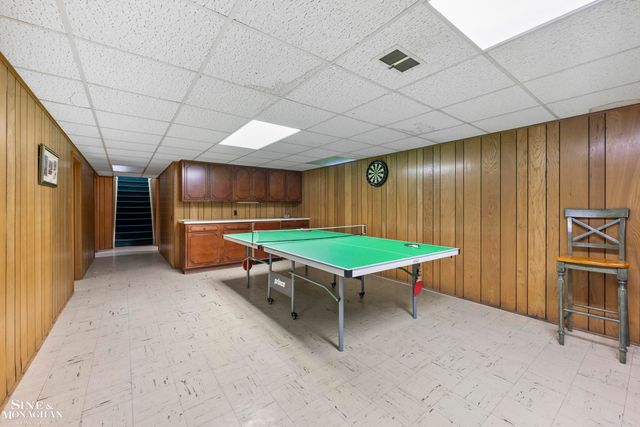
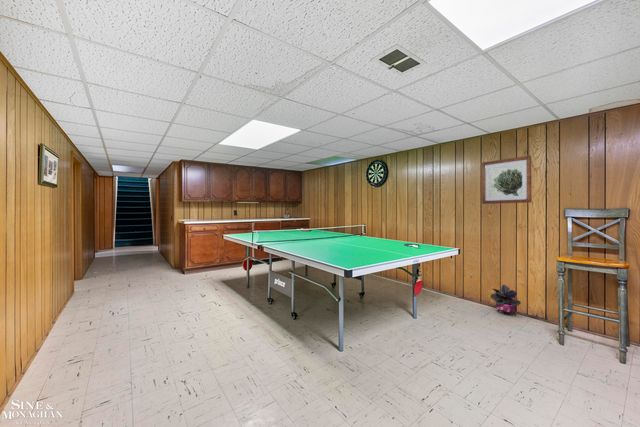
+ wall art (505, 181)
+ potted plant (505, 299)
